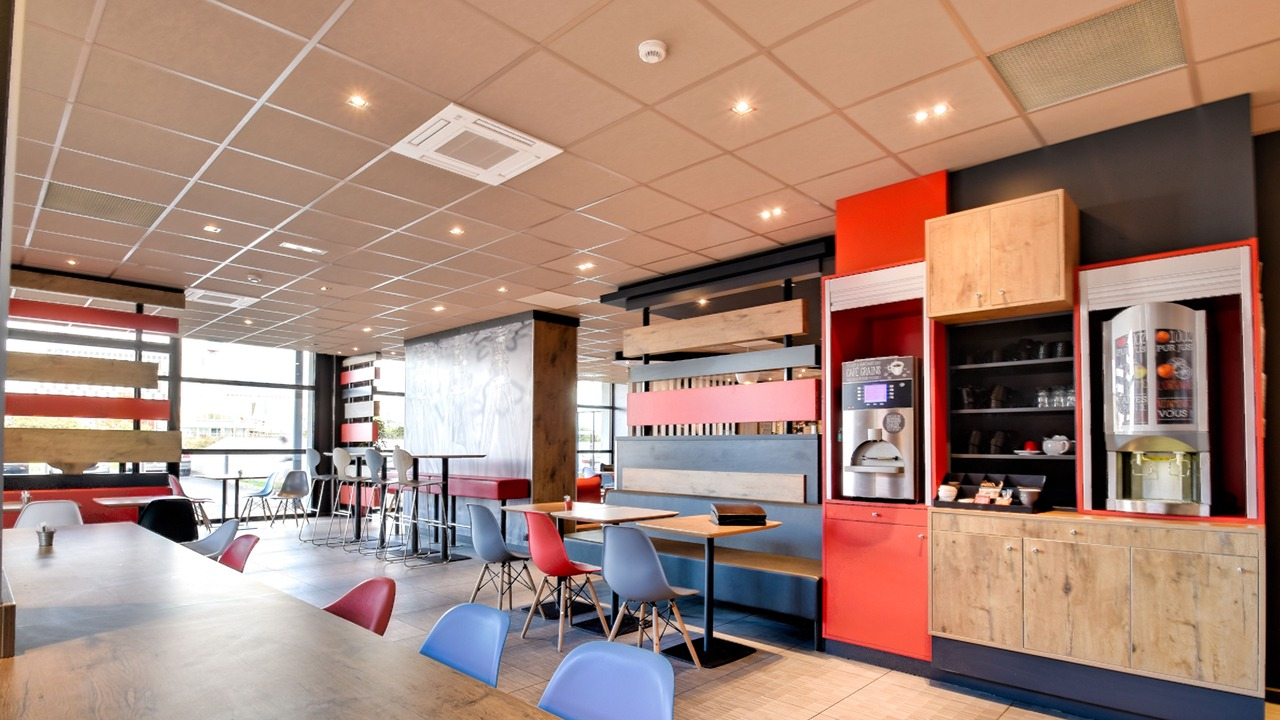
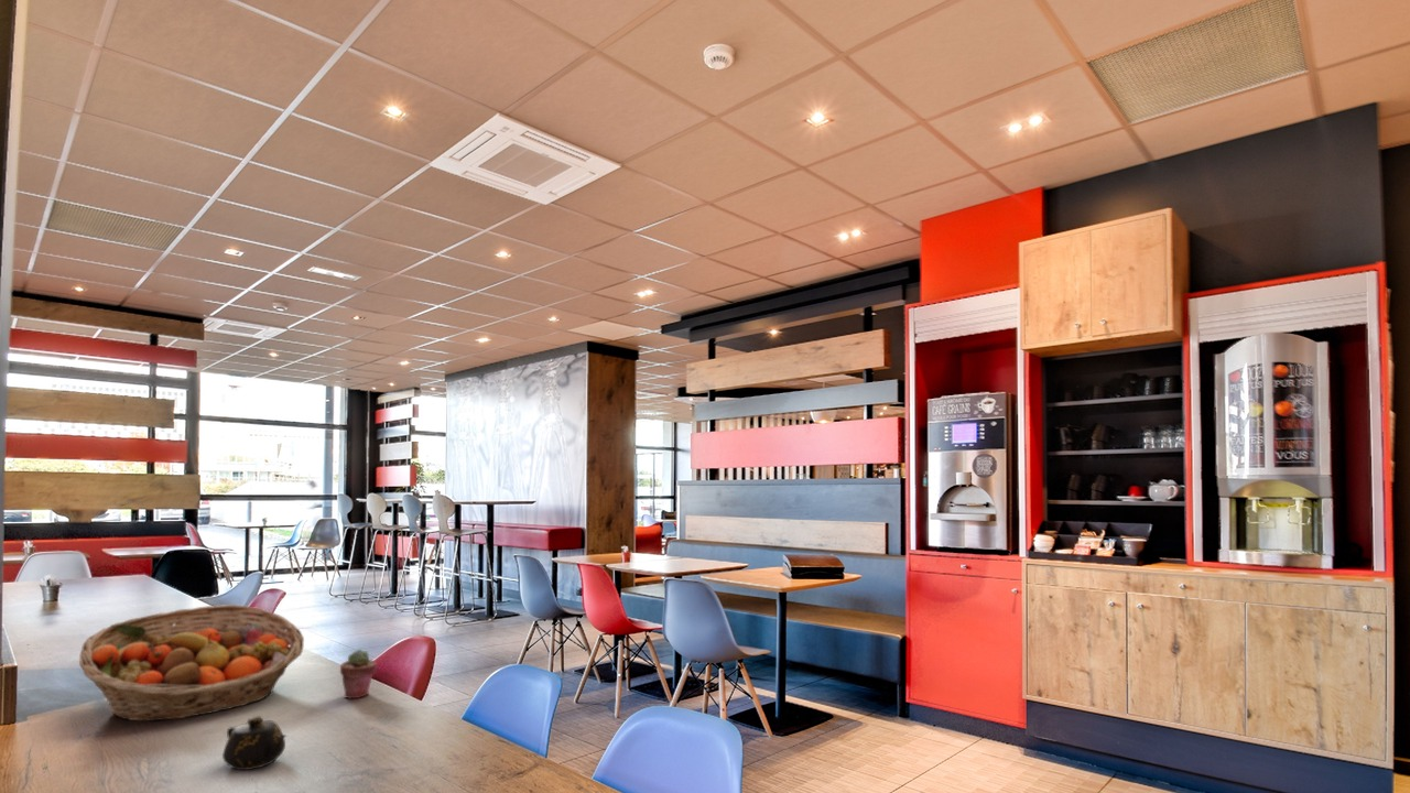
+ teapot (257, 740)
+ fruit basket (197, 660)
+ potted succulent (358, 672)
